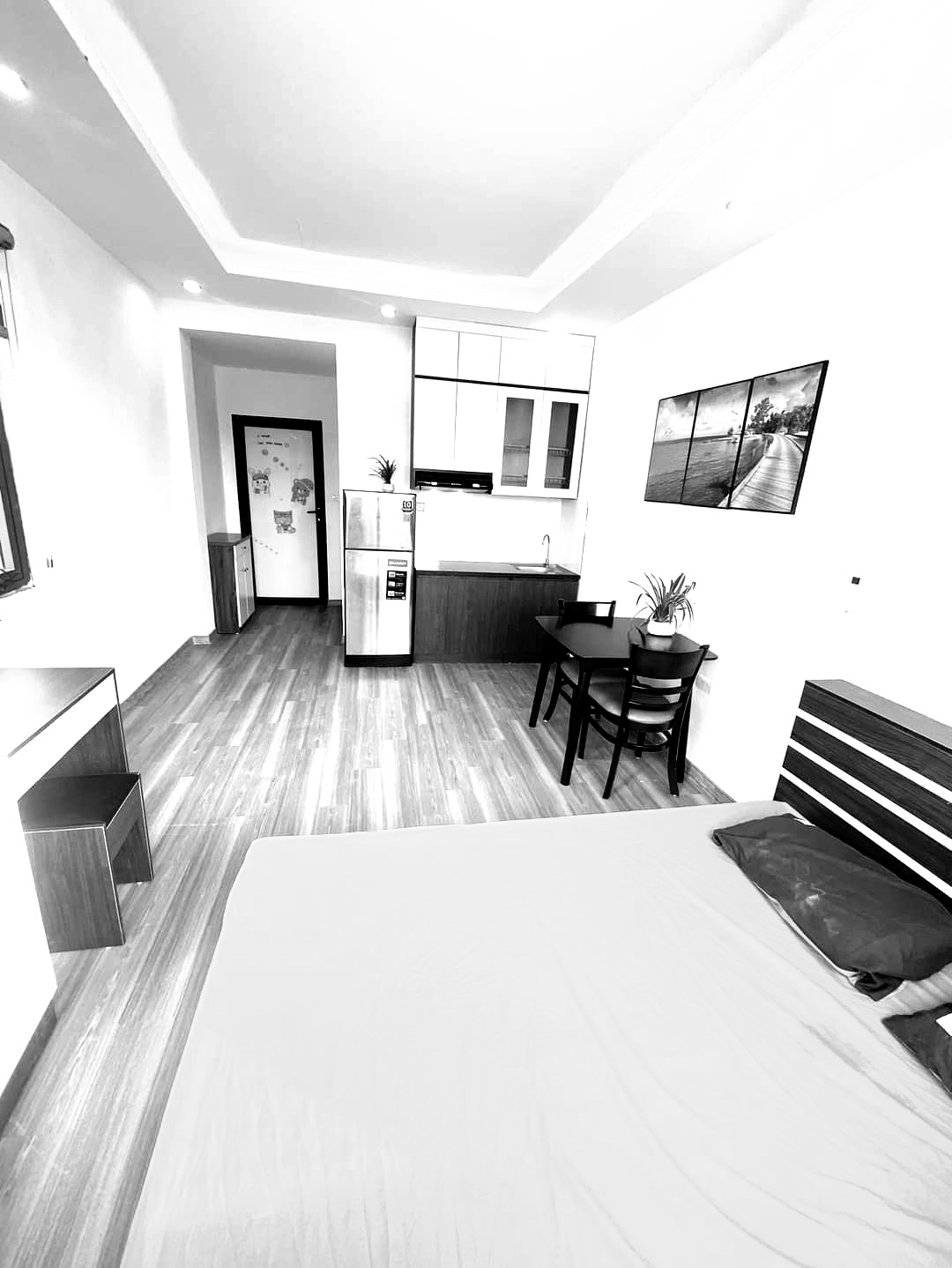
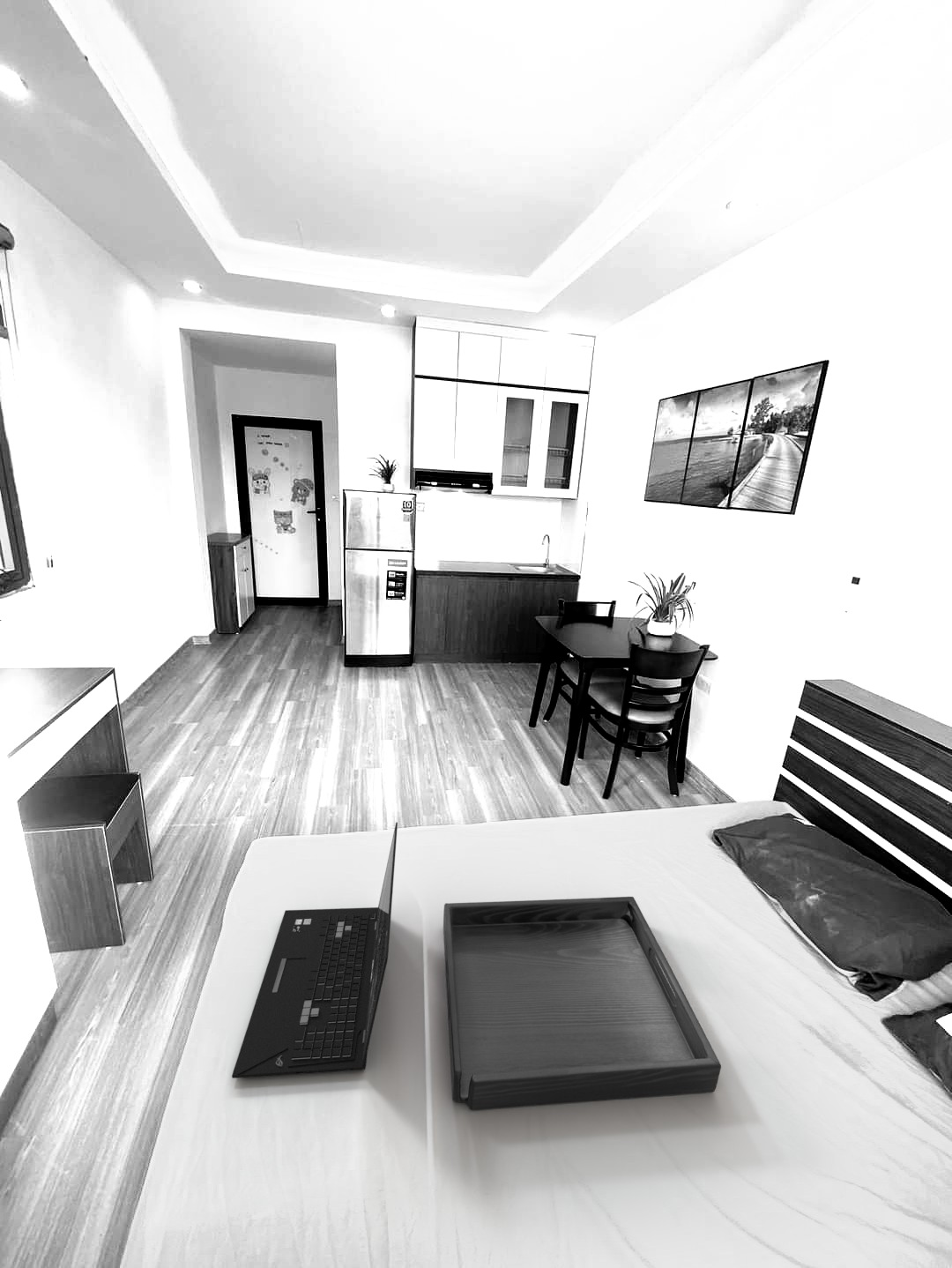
+ laptop (327, 932)
+ serving tray (560, 983)
